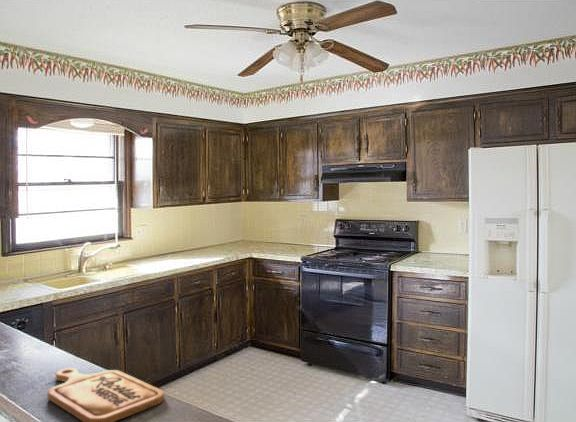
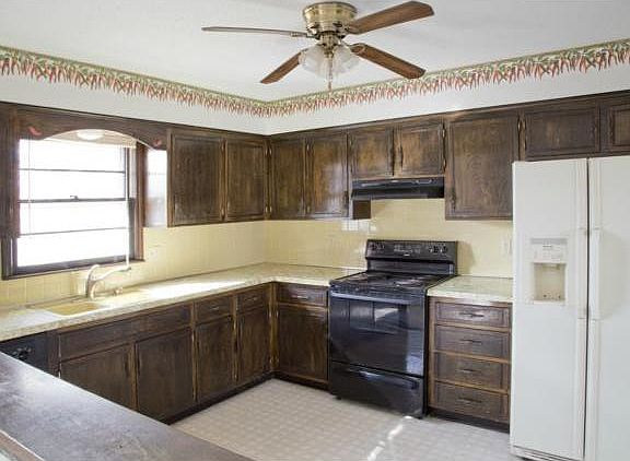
- cutting board (95, 389)
